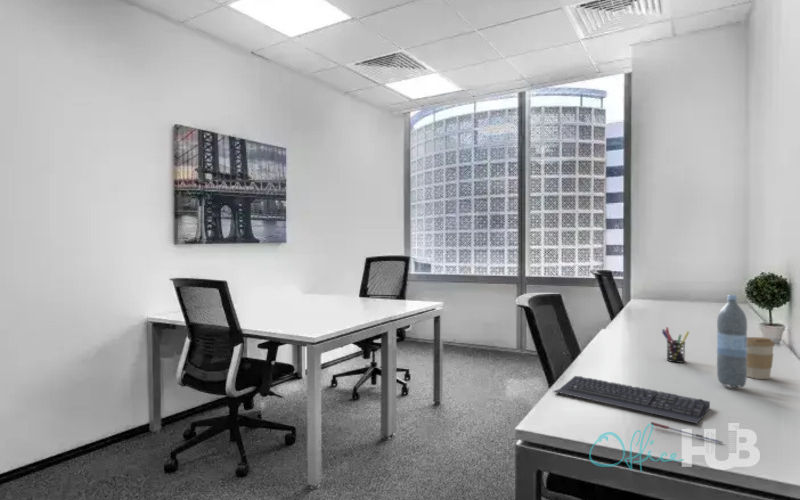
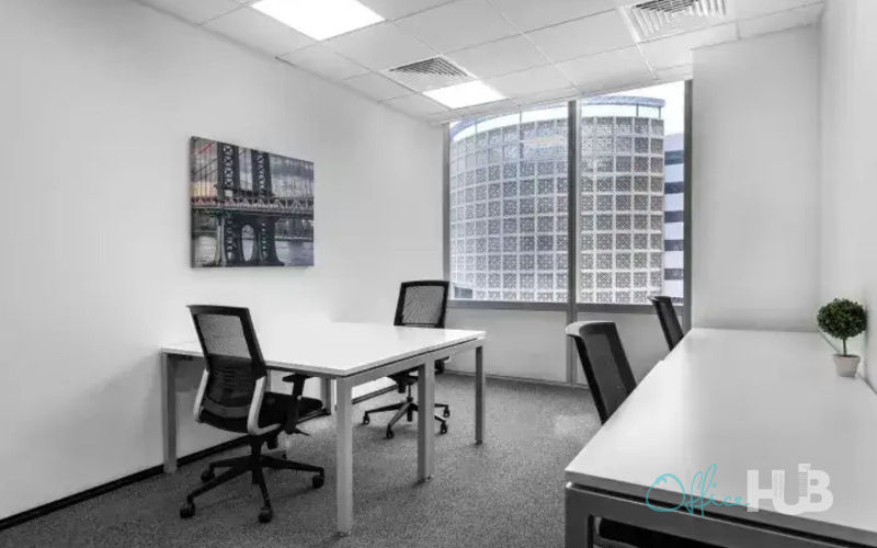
- pen holder (675, 344)
- water bottle (731, 340)
- pen (685, 432)
- coffee cup (756, 356)
- keyboard (627, 396)
